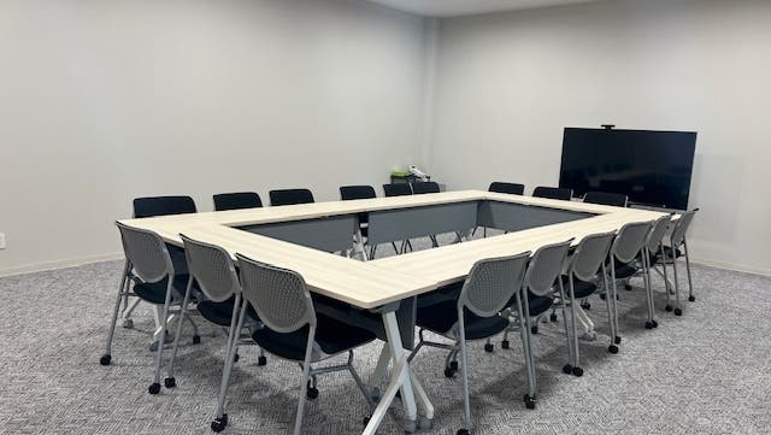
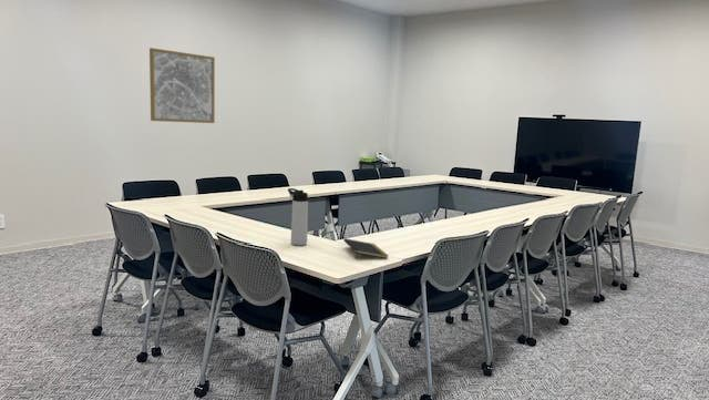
+ wall art (183, 88)
+ thermos bottle (297, 216)
+ notepad (364, 247)
